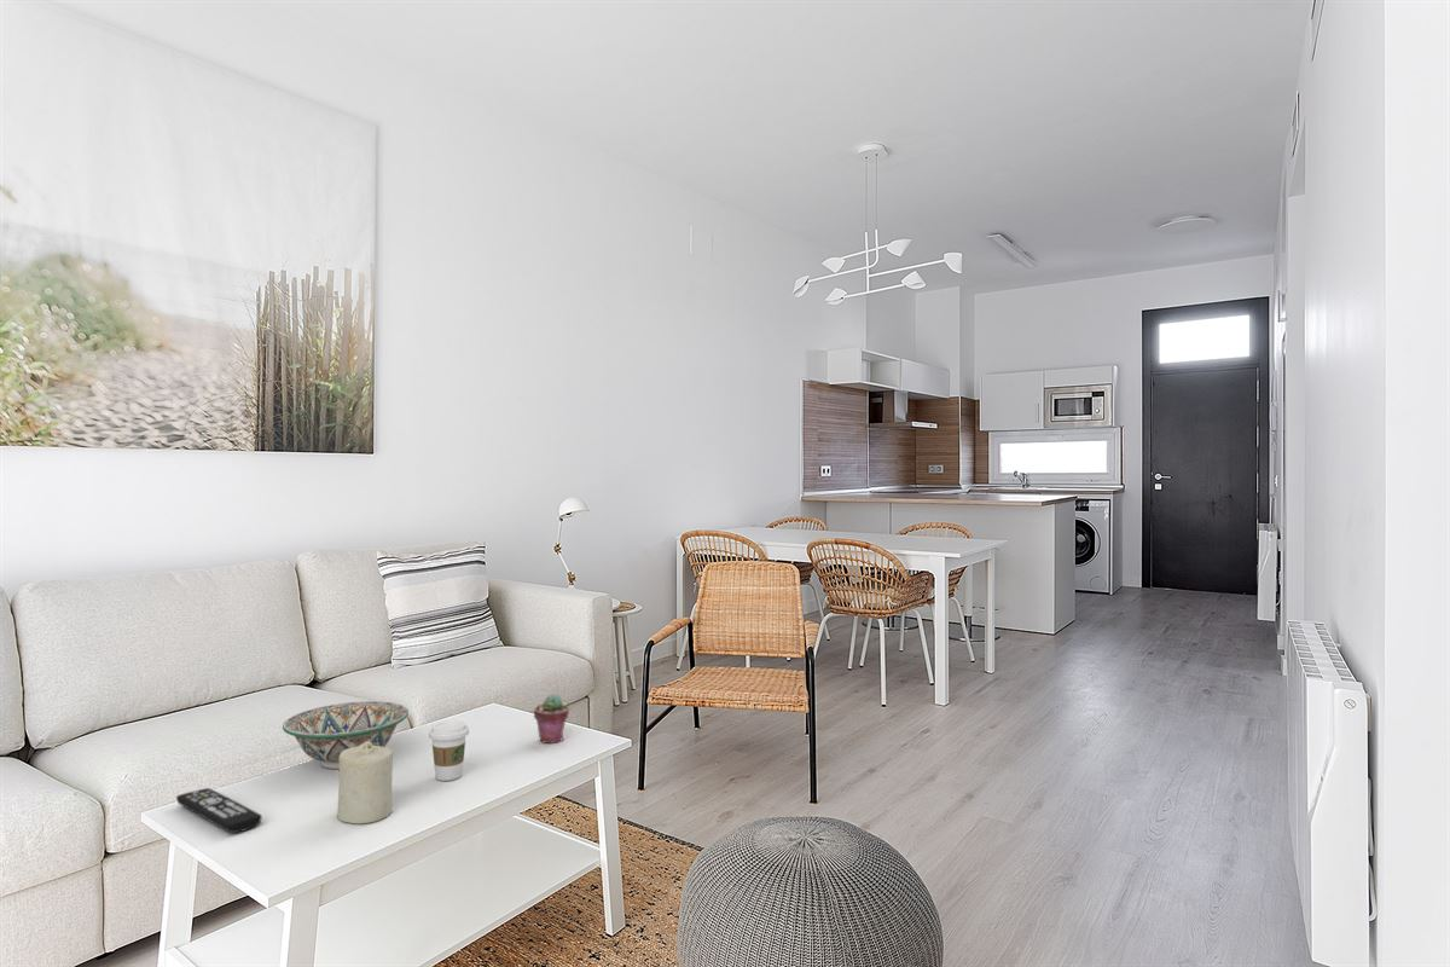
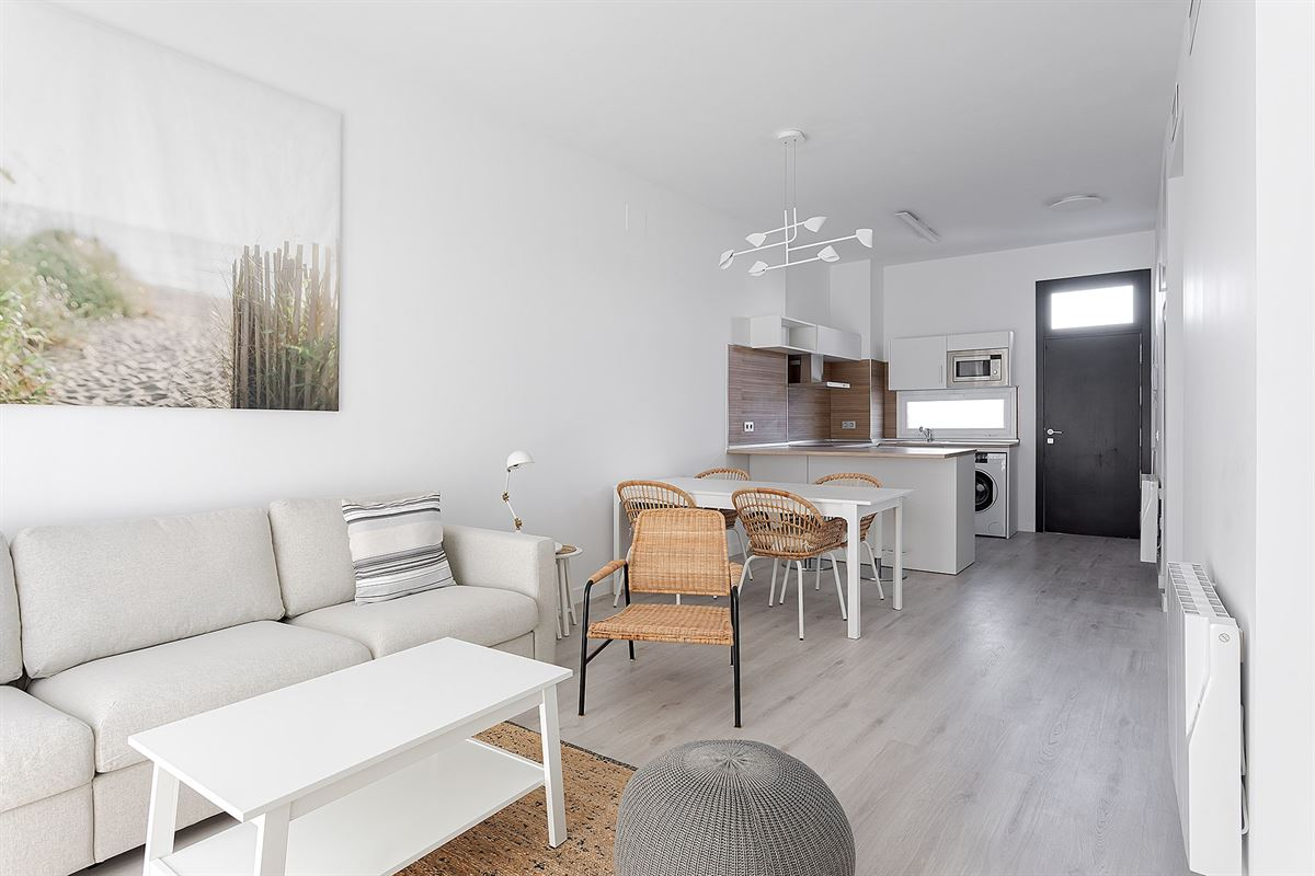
- candle (364, 776)
- potted succulent (551, 717)
- decorative bowl (347, 739)
- coffee cup (448, 749)
- remote control (218, 809)
